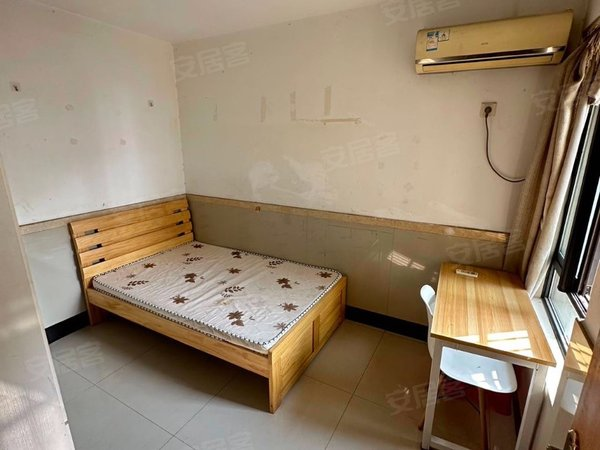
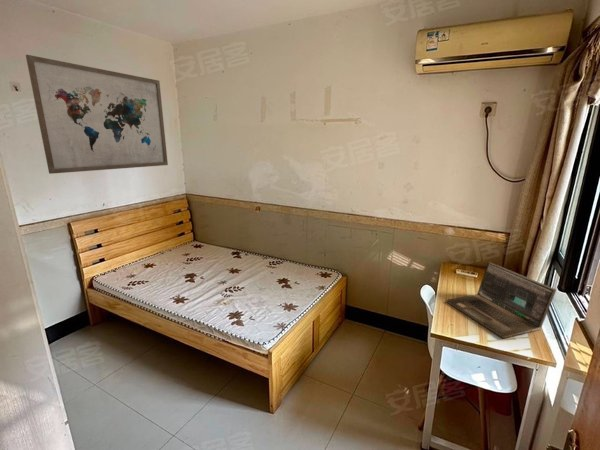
+ laptop (496, 296)
+ wall art (111, 121)
